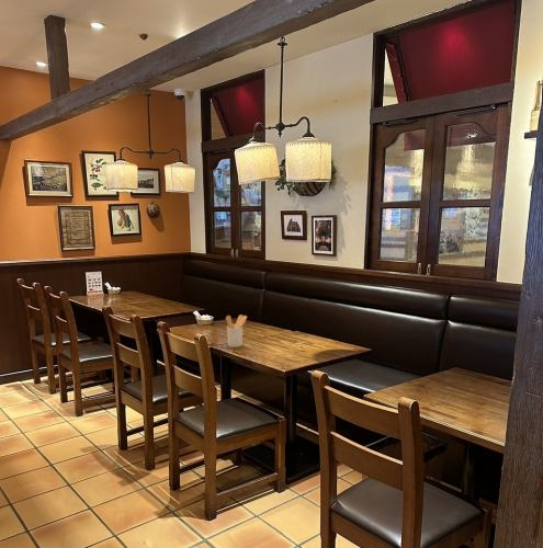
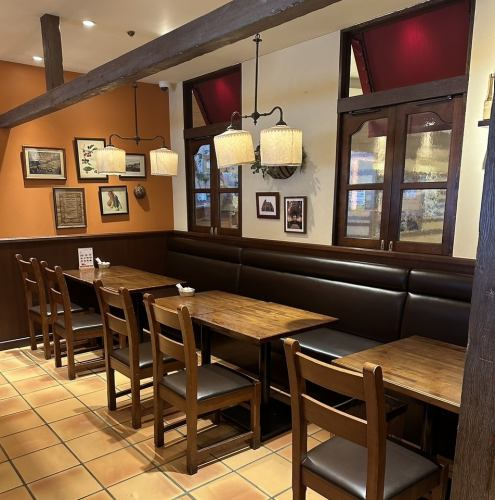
- utensil holder (237, 330)
